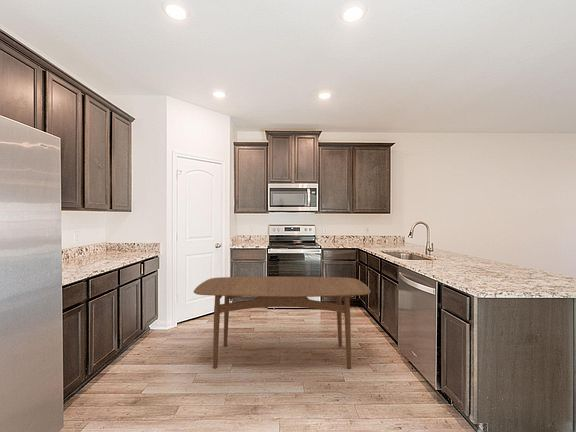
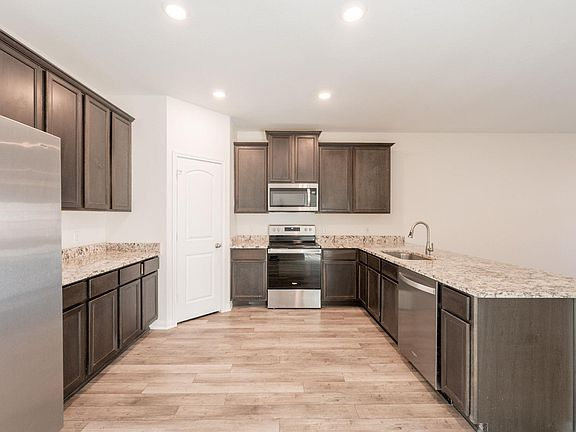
- dining table (282, 306)
